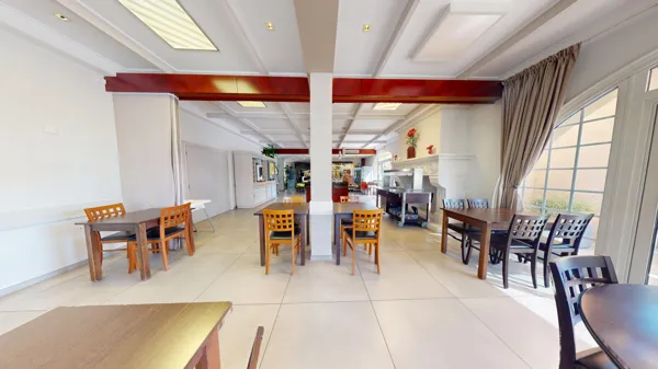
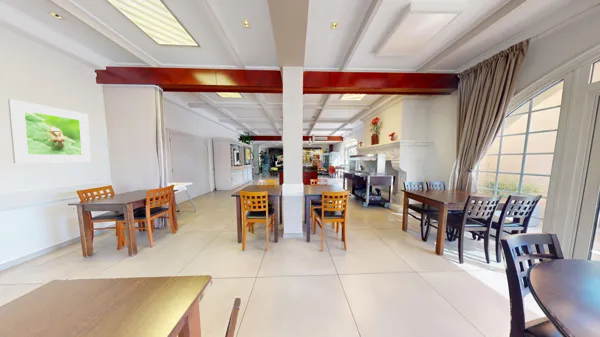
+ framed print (55, 135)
